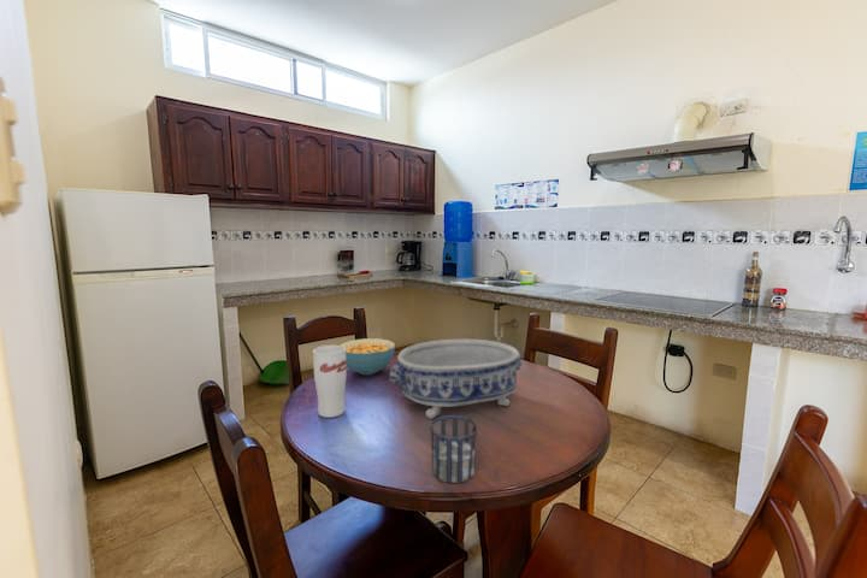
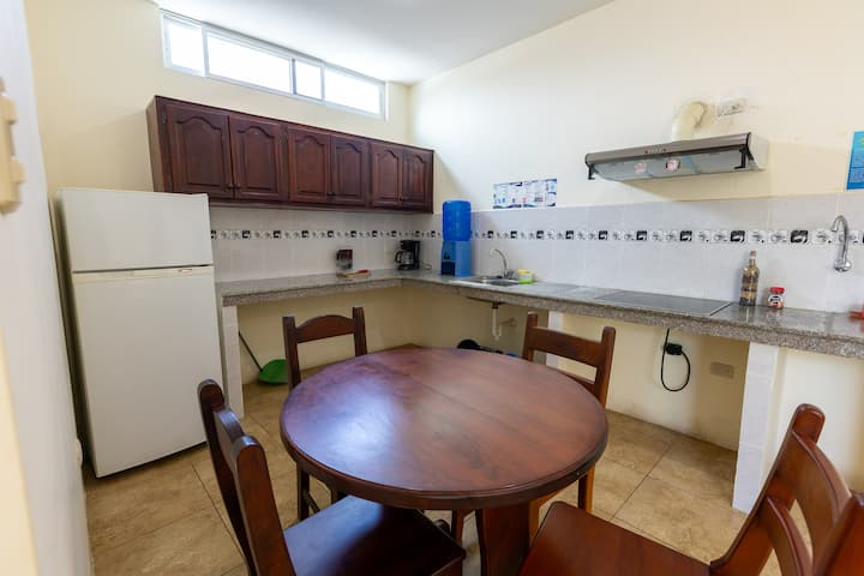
- cup (330, 381)
- cup (453, 448)
- decorative bowl (459, 374)
- cereal bowl (367, 359)
